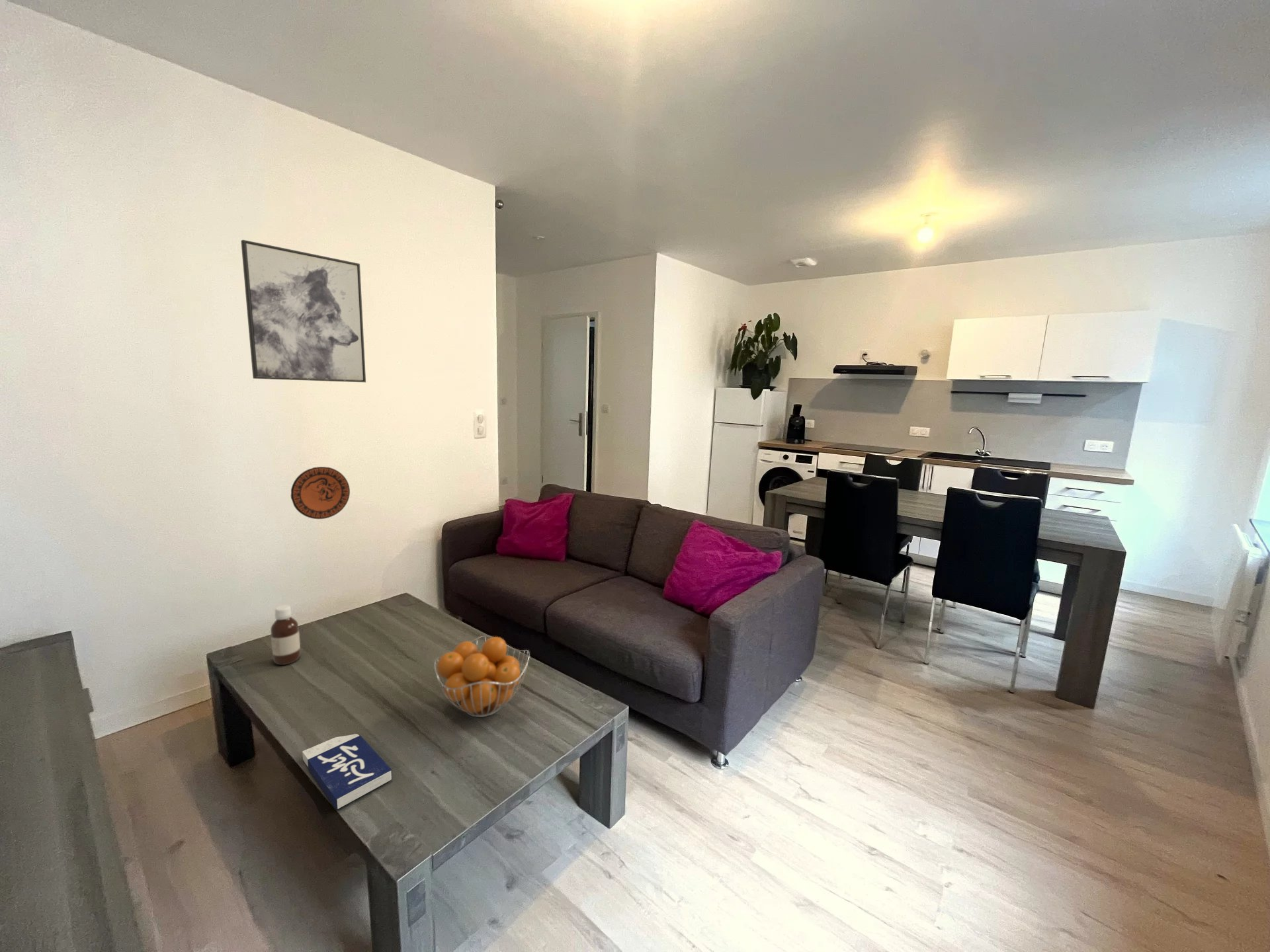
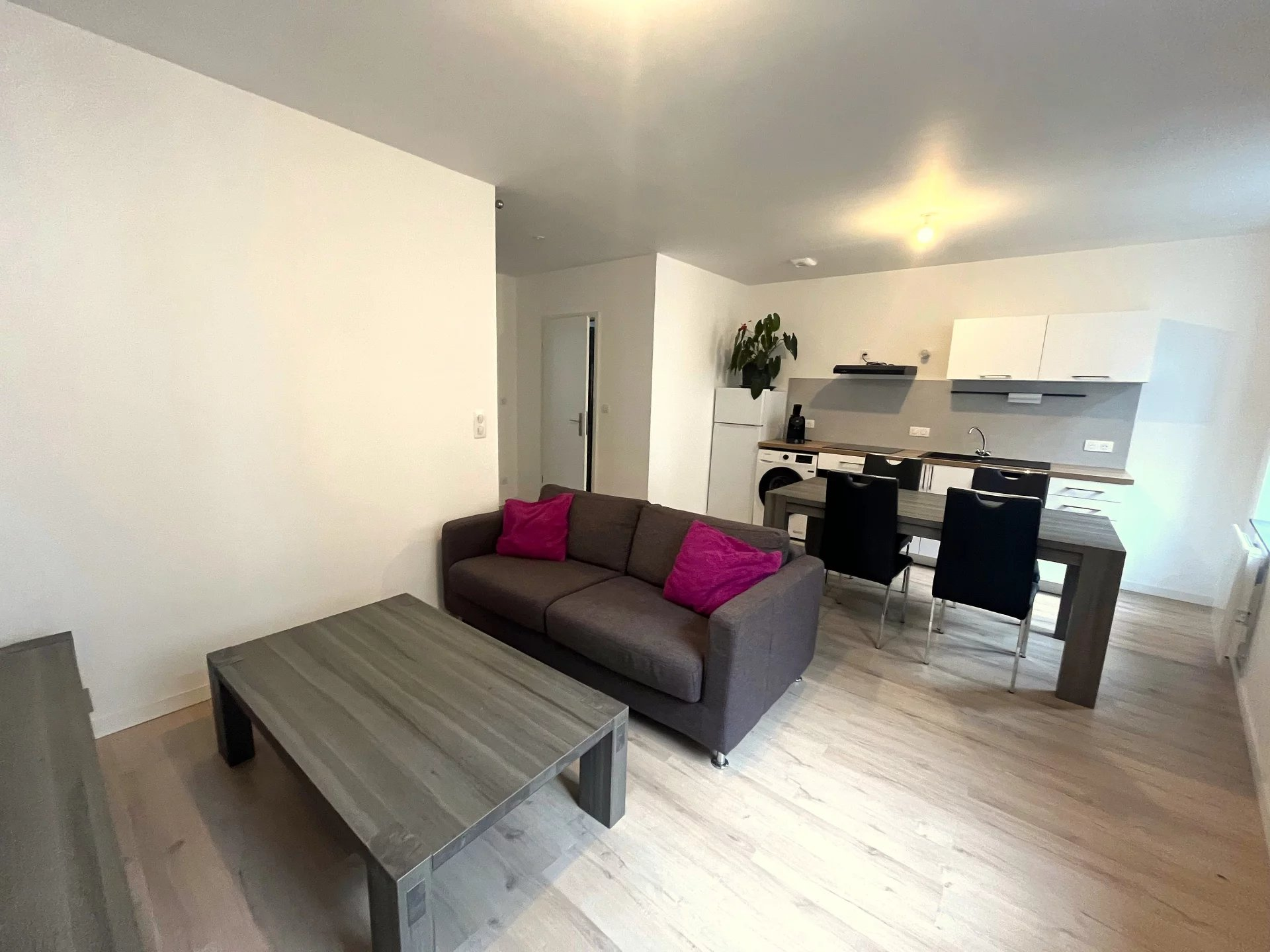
- decorative plate (321, 493)
- bottle (285, 634)
- book (345, 765)
- wall art (309, 318)
- fruit basket (483, 675)
